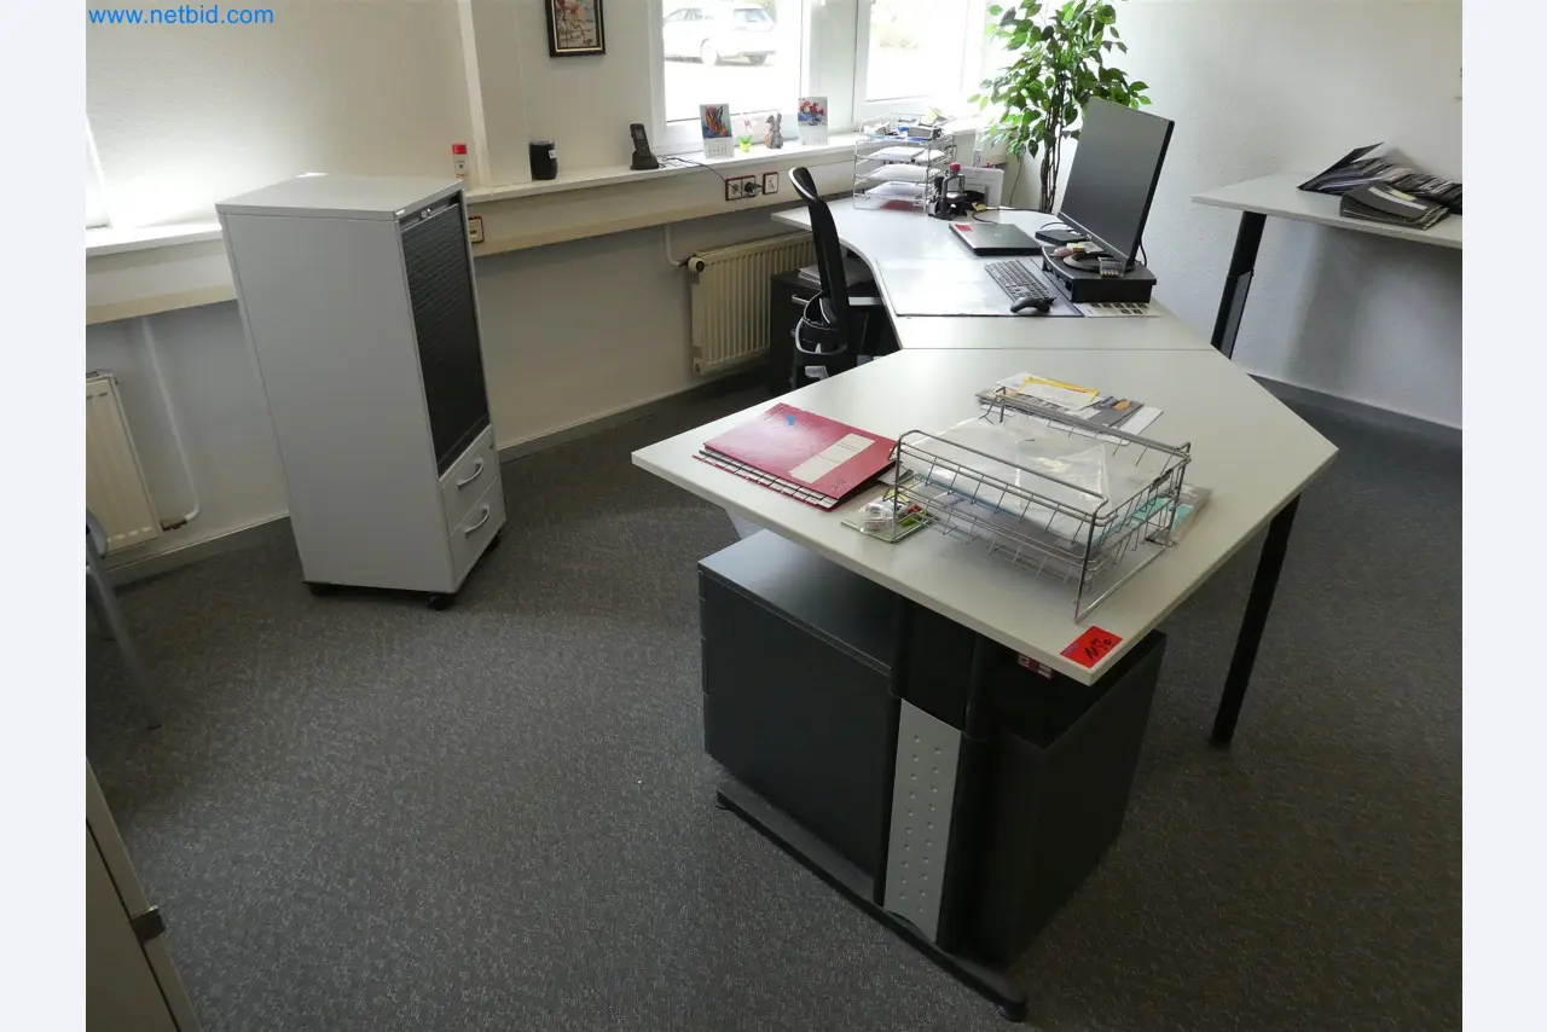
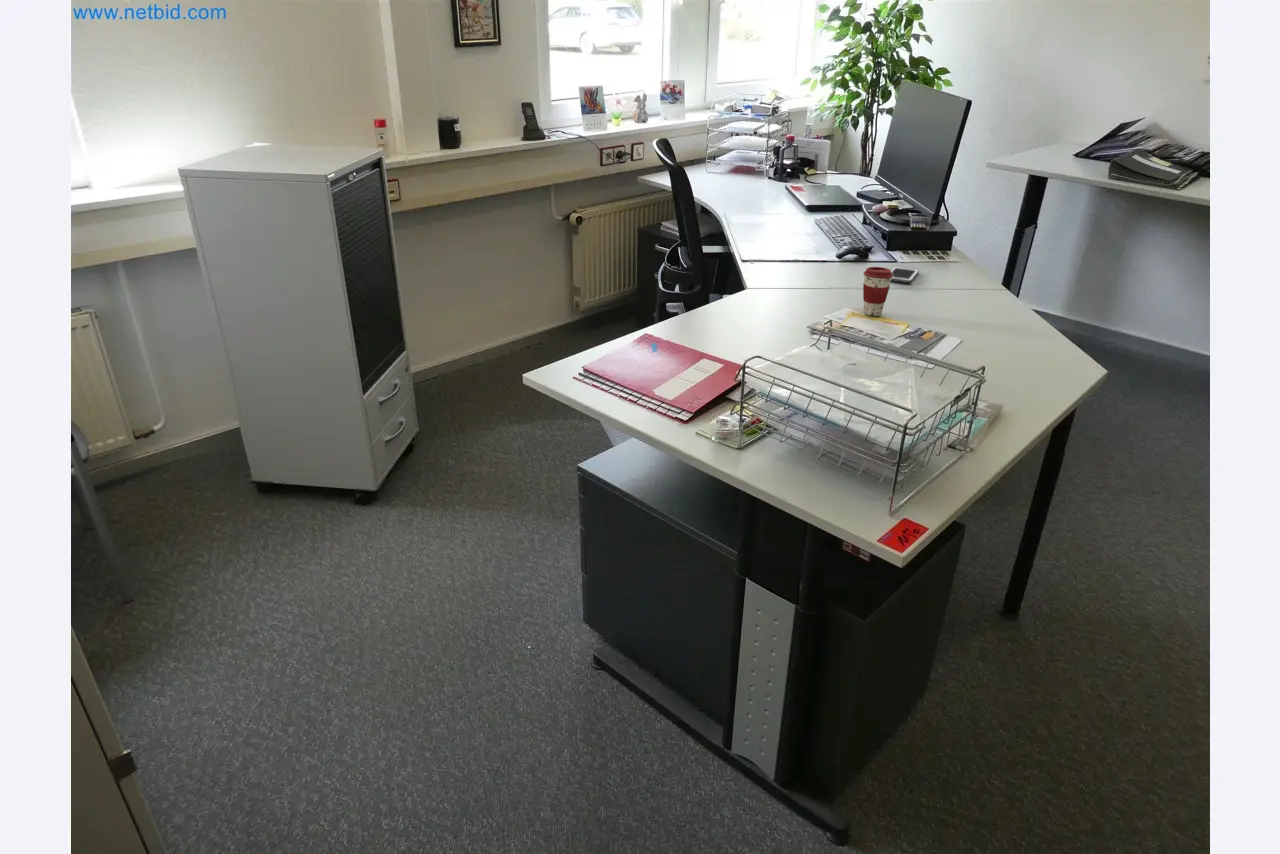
+ coffee cup (875, 291)
+ cell phone (901, 274)
